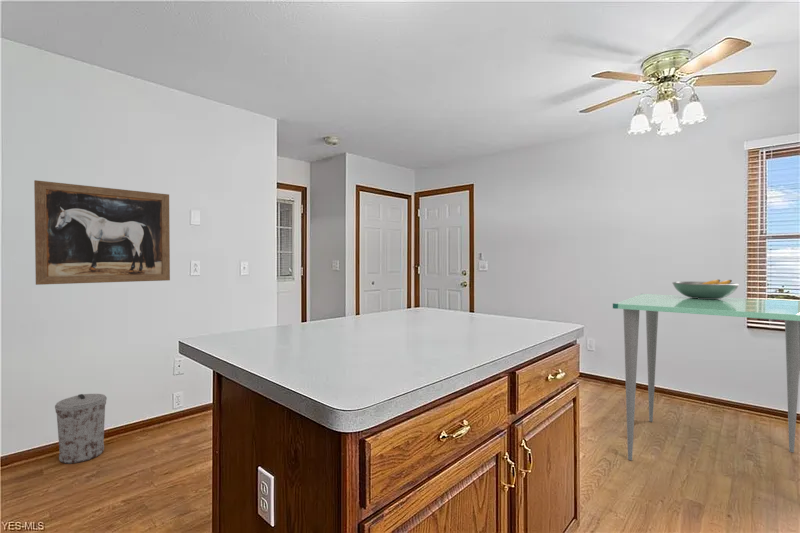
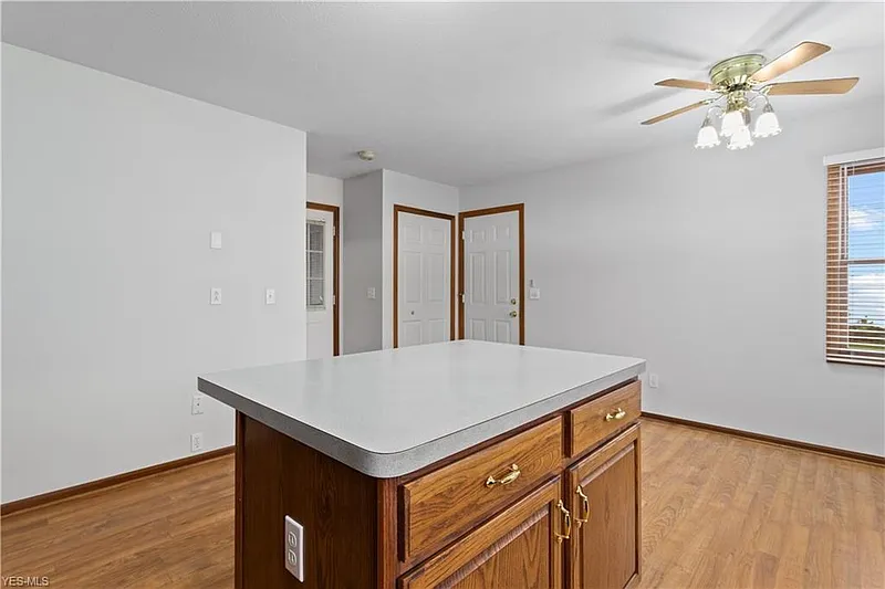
- fruit bowl (704, 288)
- wall art (108, 235)
- dining table (654, 379)
- trash can (81, 425)
